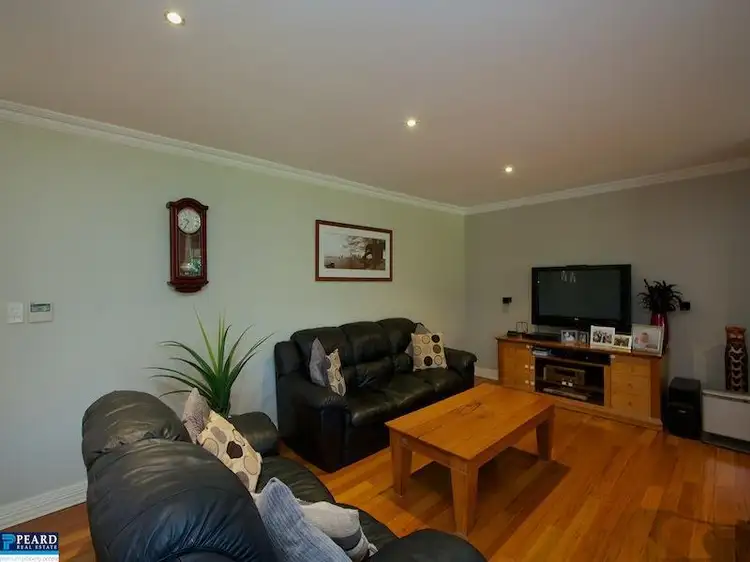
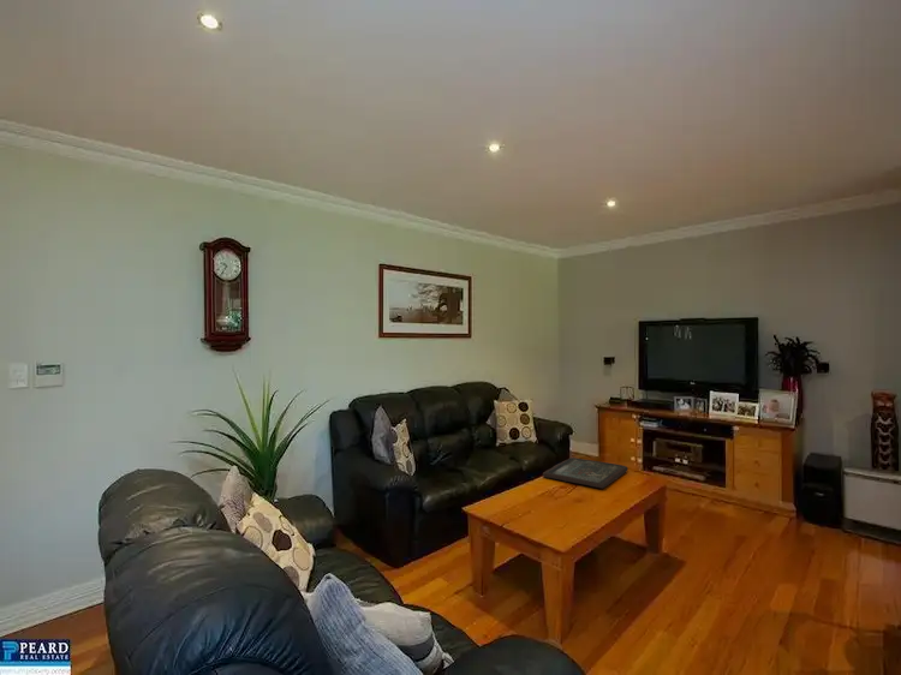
+ board game (585, 471)
